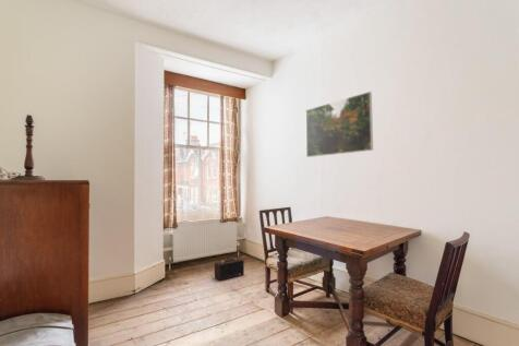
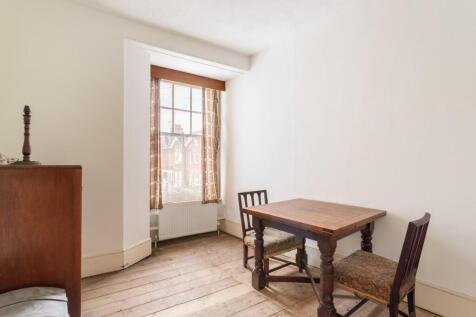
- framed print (335, 128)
- speaker (229, 267)
